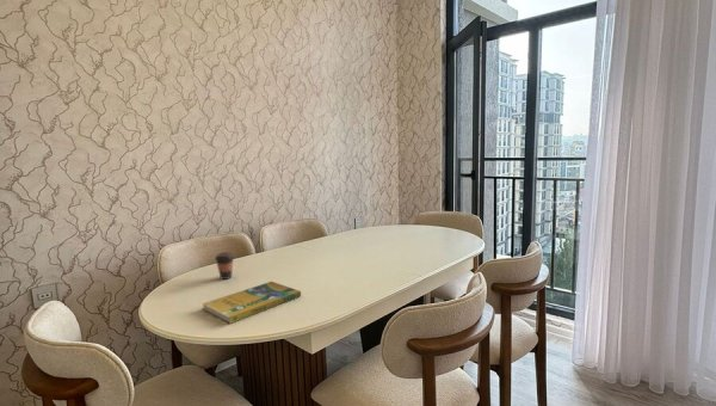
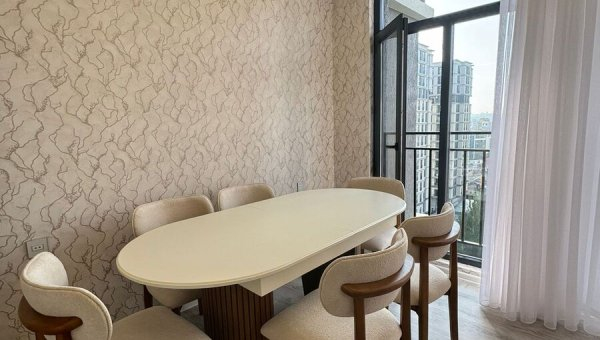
- coffee cup (224, 265)
- booklet (253, 300)
